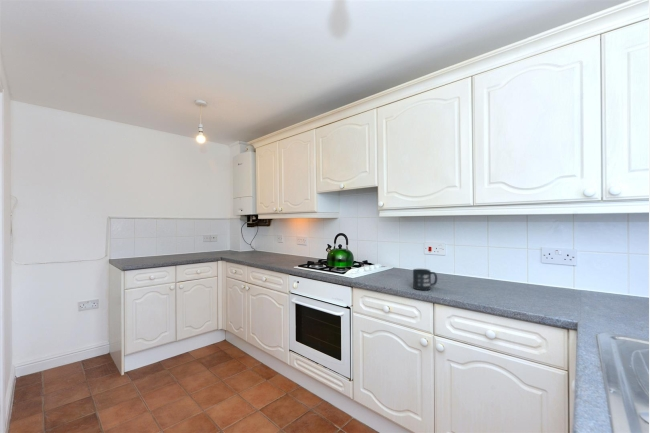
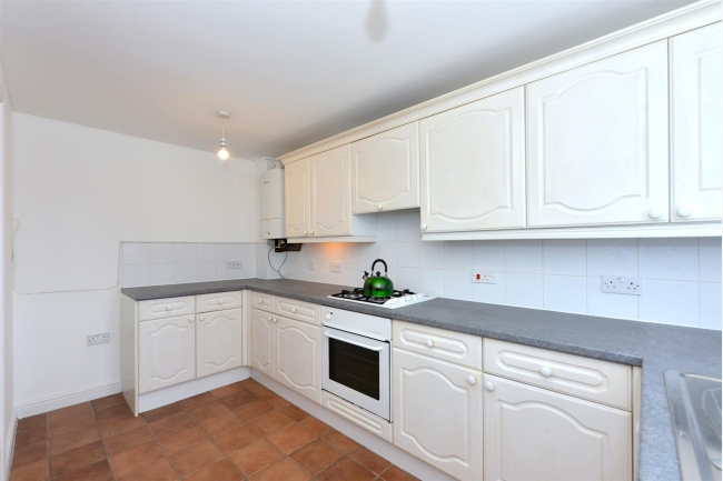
- mug (425, 279)
